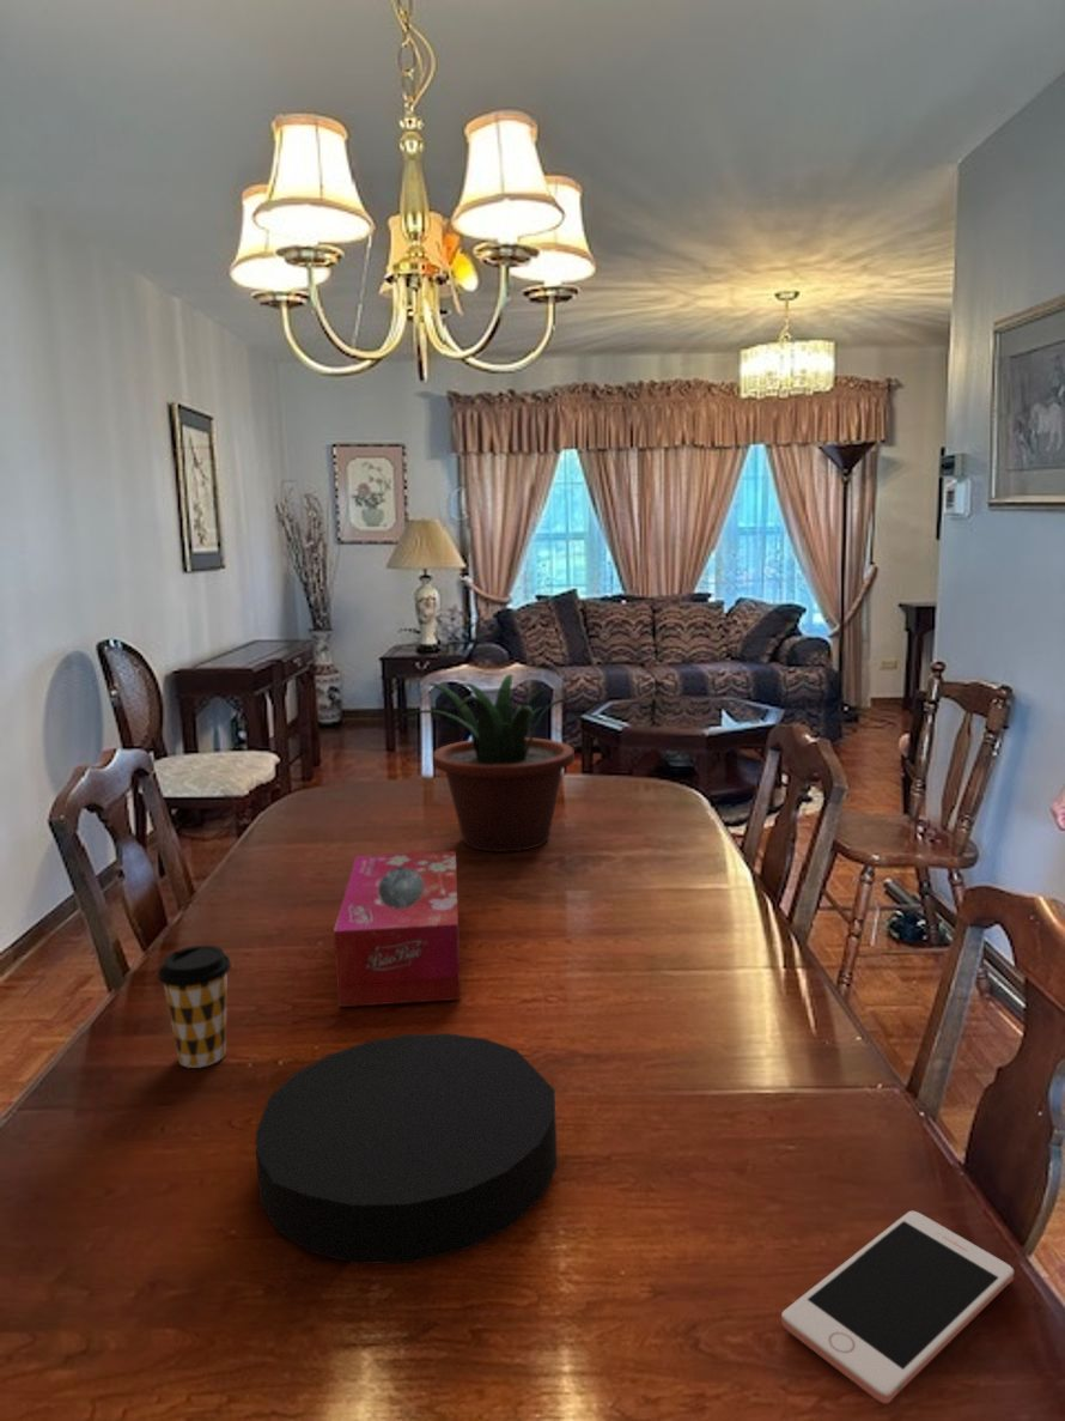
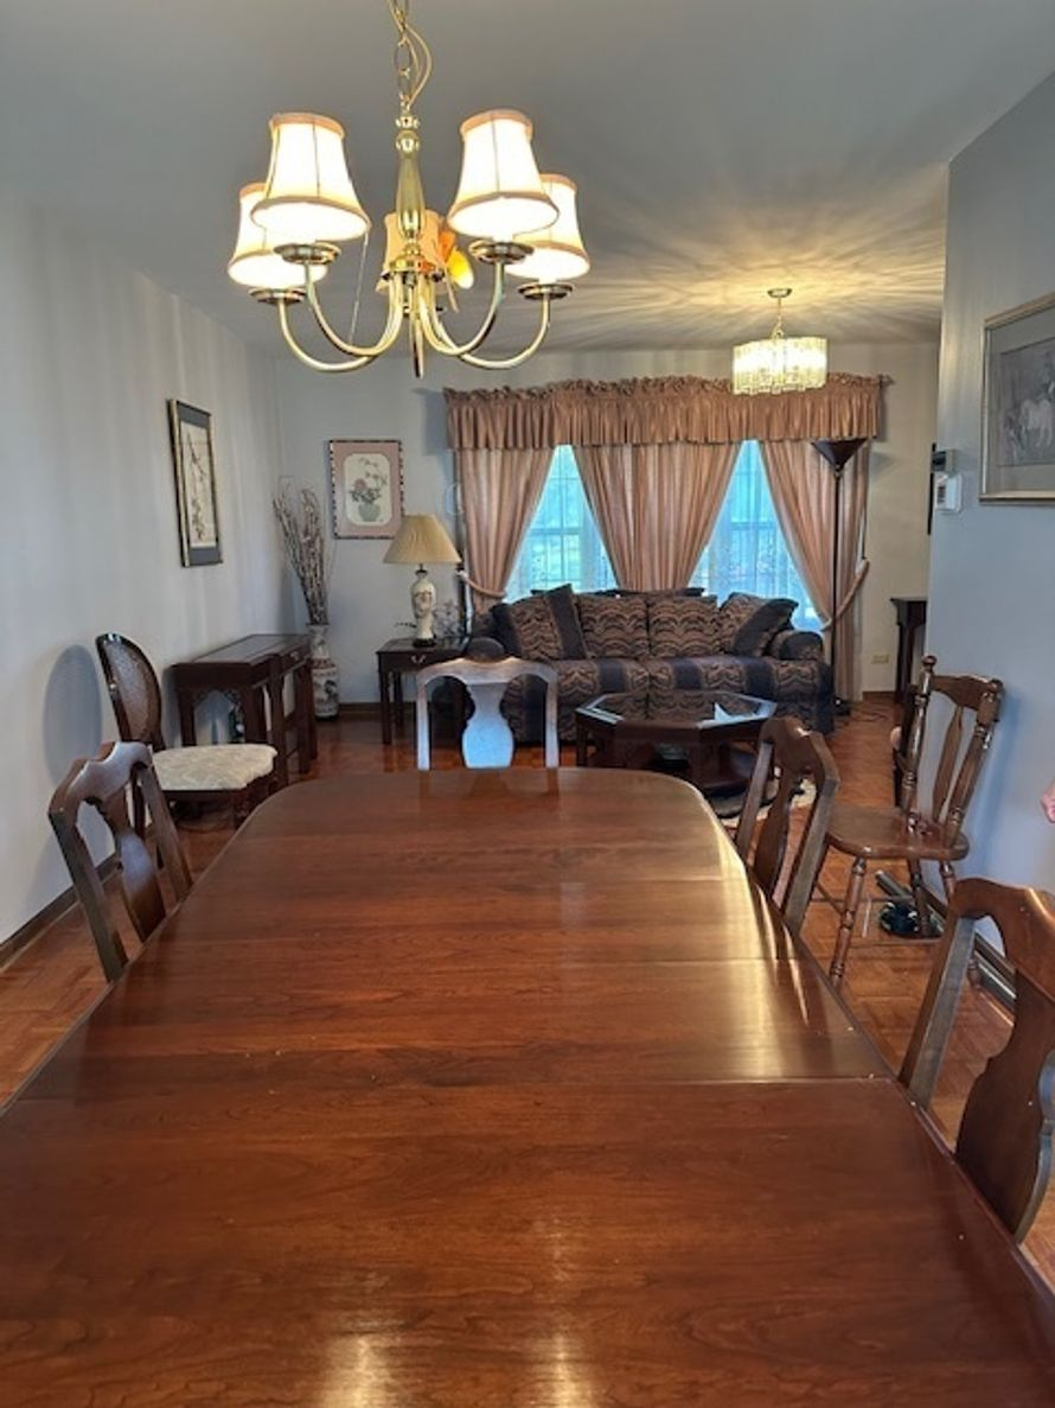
- tissue box (403, 921)
- potted plant (488, 763)
- plate (409, 1131)
- coffee cup (197, 1007)
- cell phone (900, 1295)
